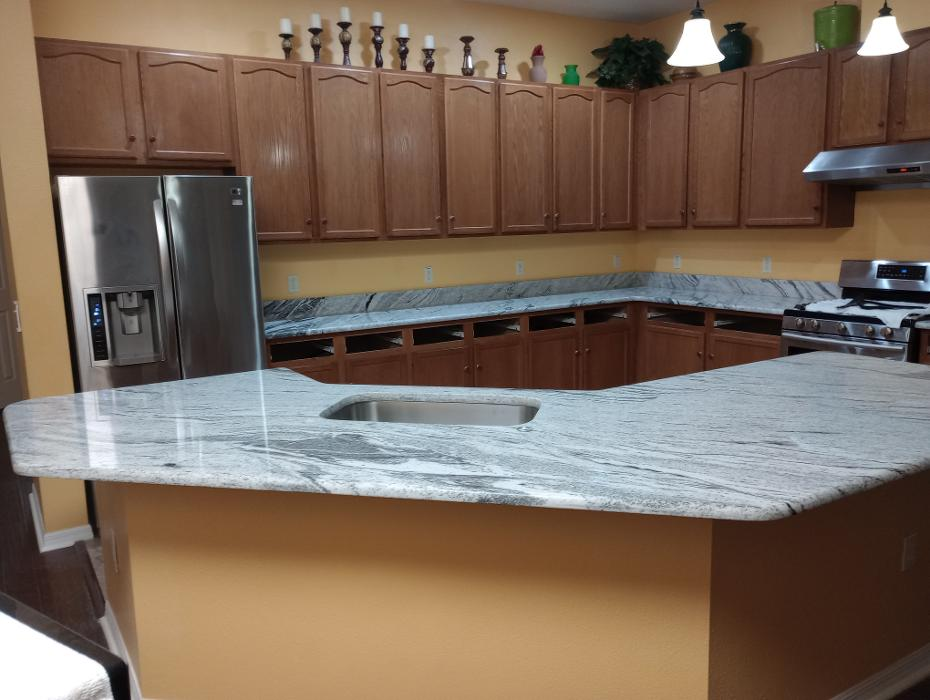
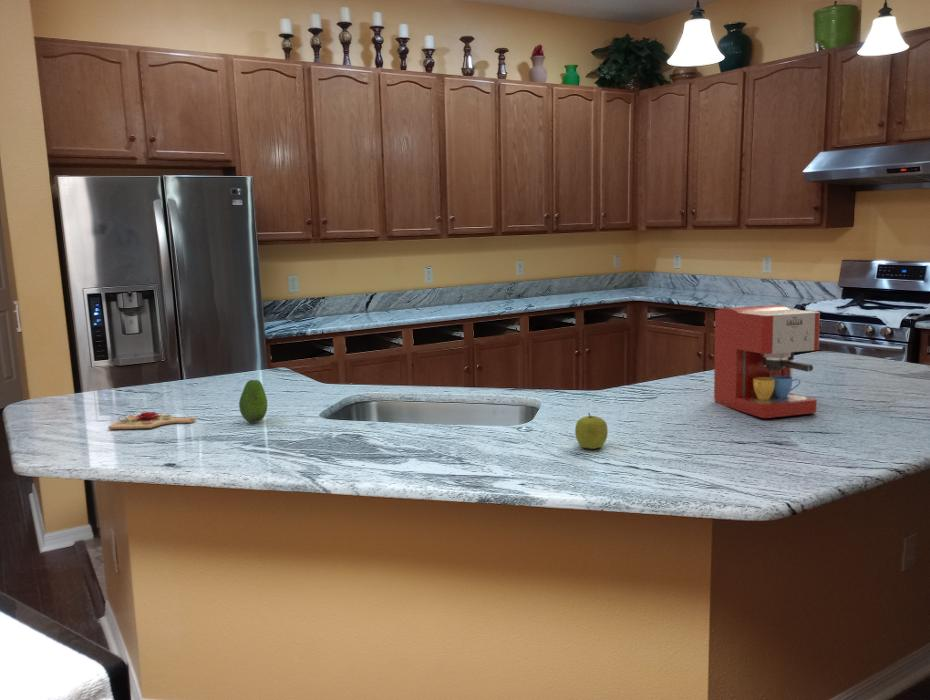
+ coffee maker (764, 358)
+ fruit (591, 430)
+ fruit (252, 401)
+ cutting board (157, 417)
